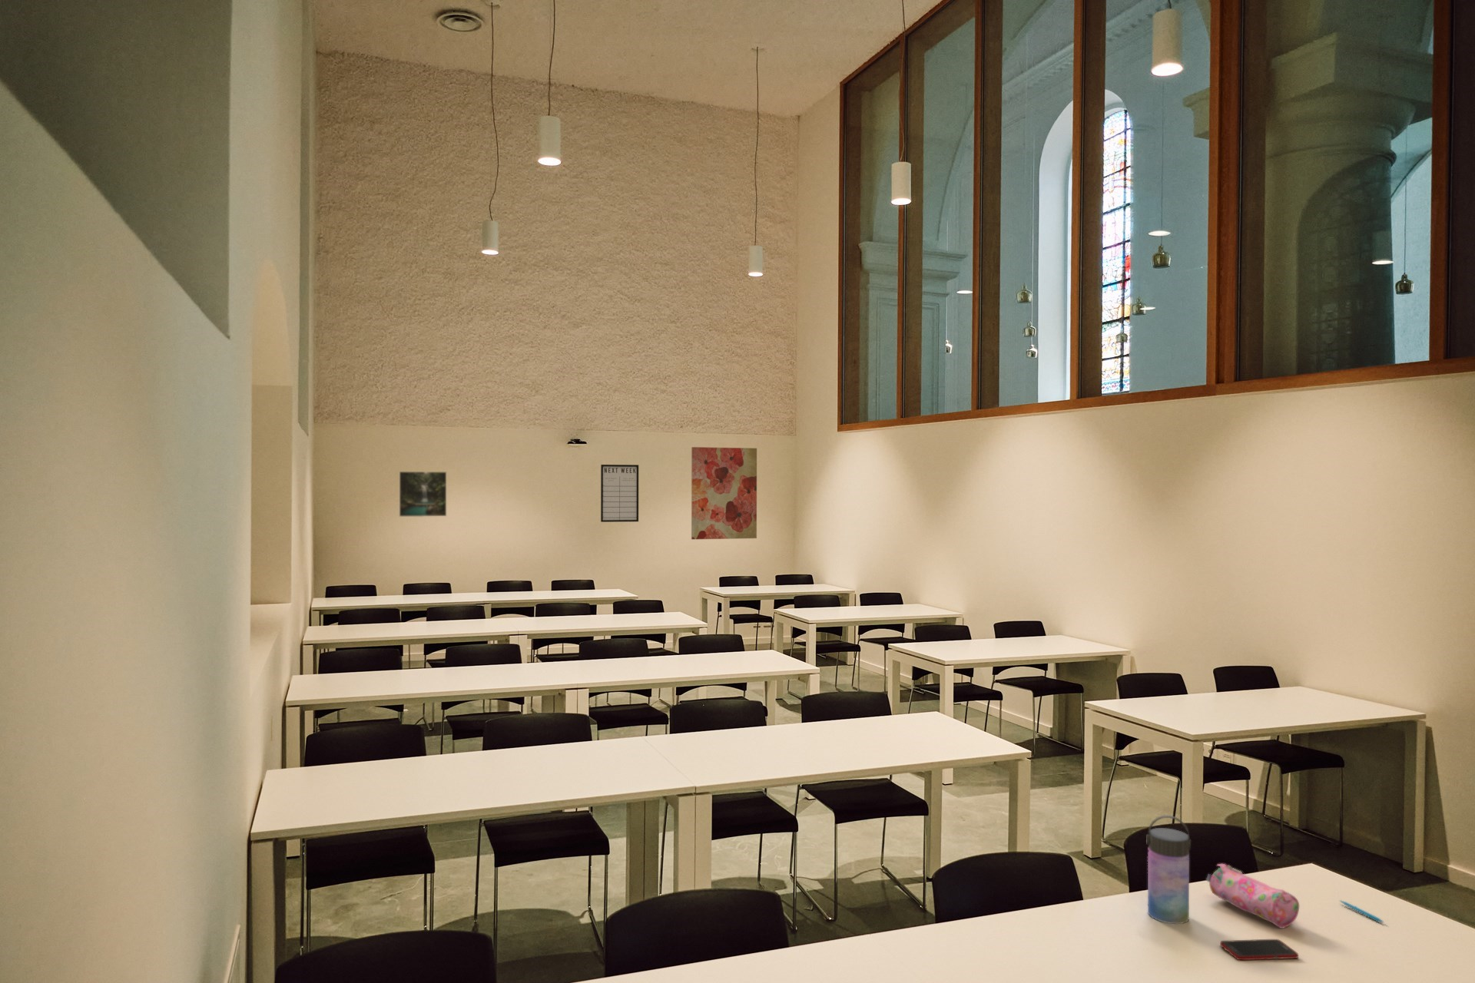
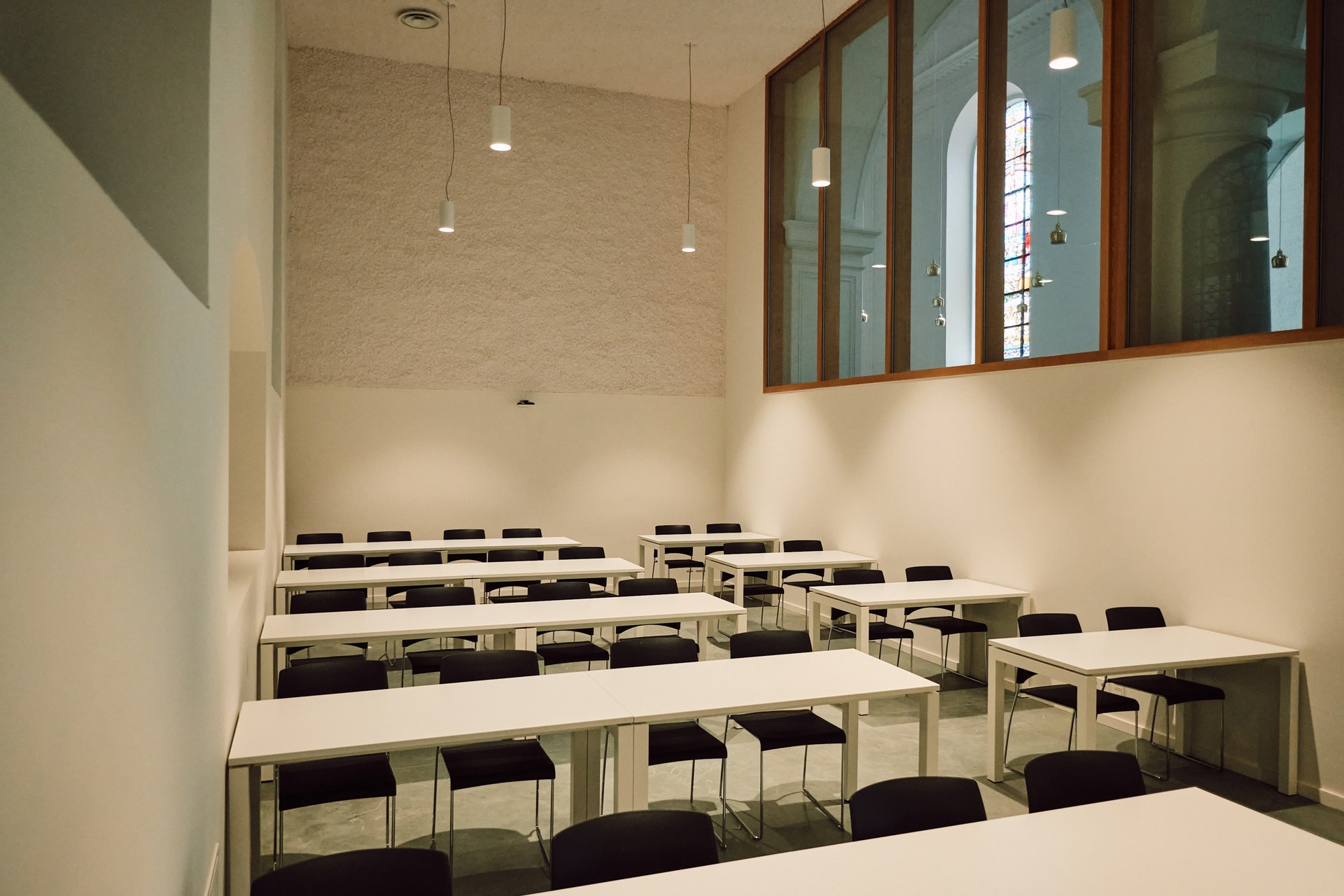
- writing board (619, 493)
- wall art (724, 493)
- pencil case (1251, 894)
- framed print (423, 494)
- water bottle (1168, 866)
- cell phone (1259, 949)
- pen (1361, 911)
